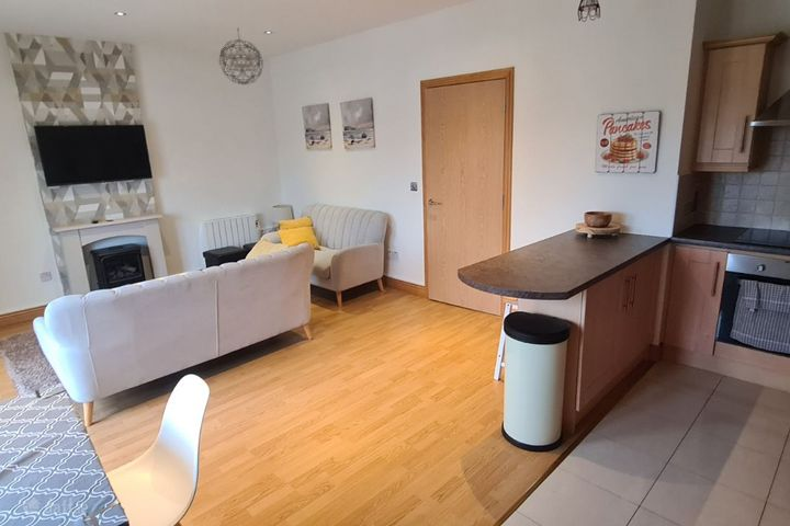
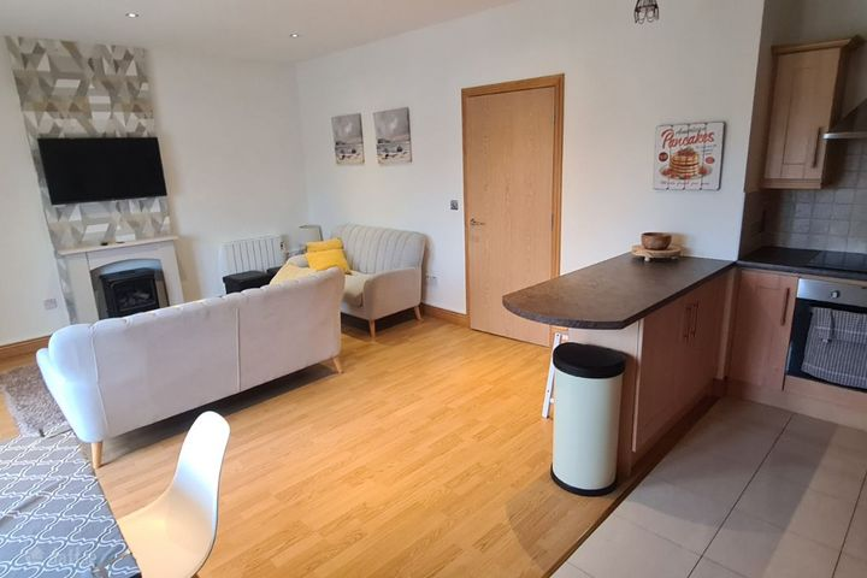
- pendant light (240, 56)
